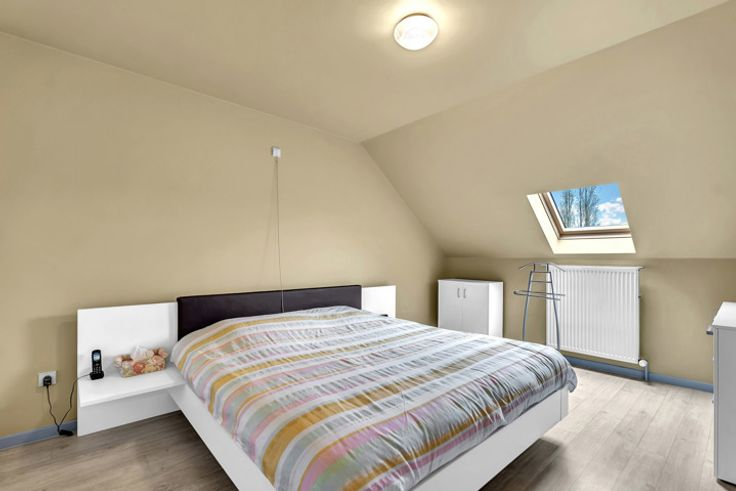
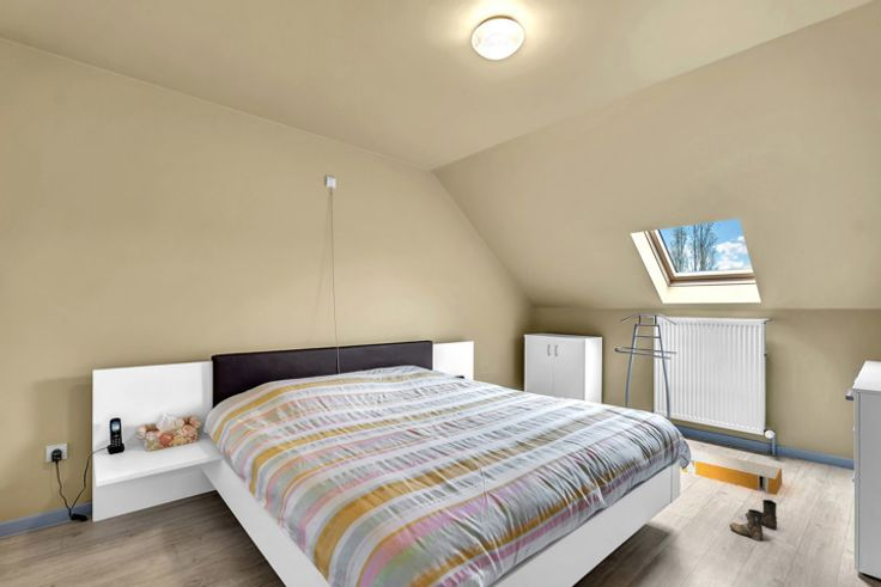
+ storage bin (727, 467)
+ boots (753, 515)
